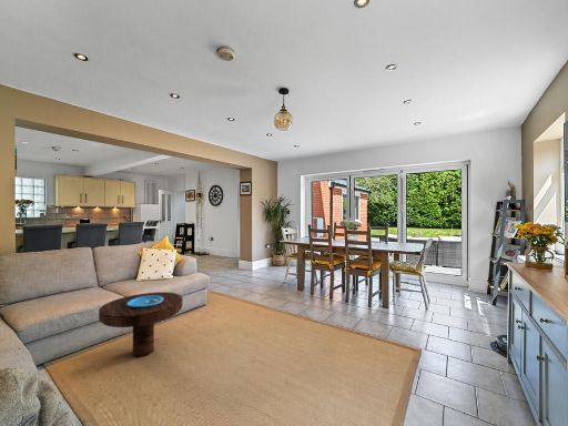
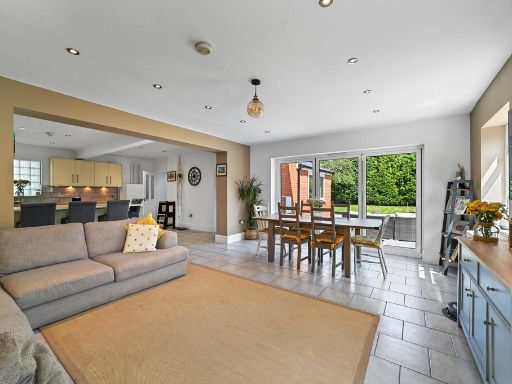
- side table (143, 325)
